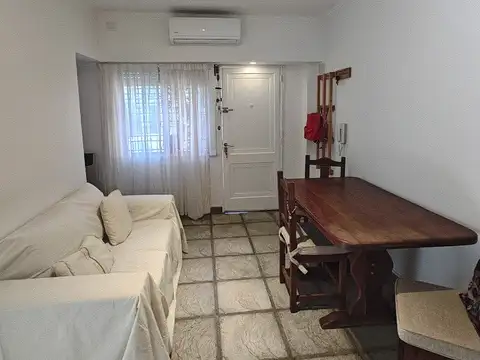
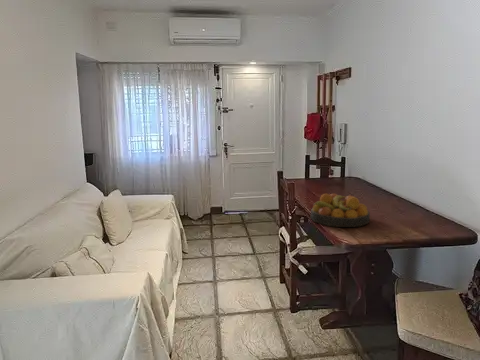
+ fruit bowl (339, 206)
